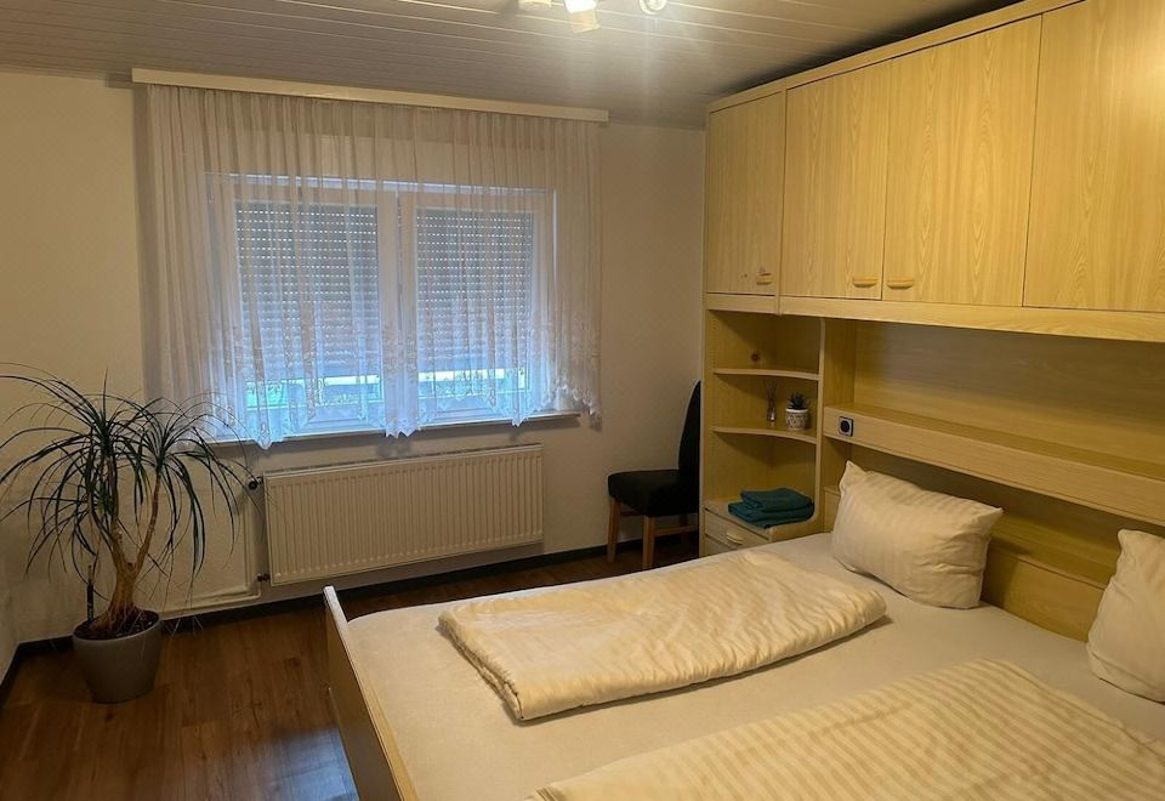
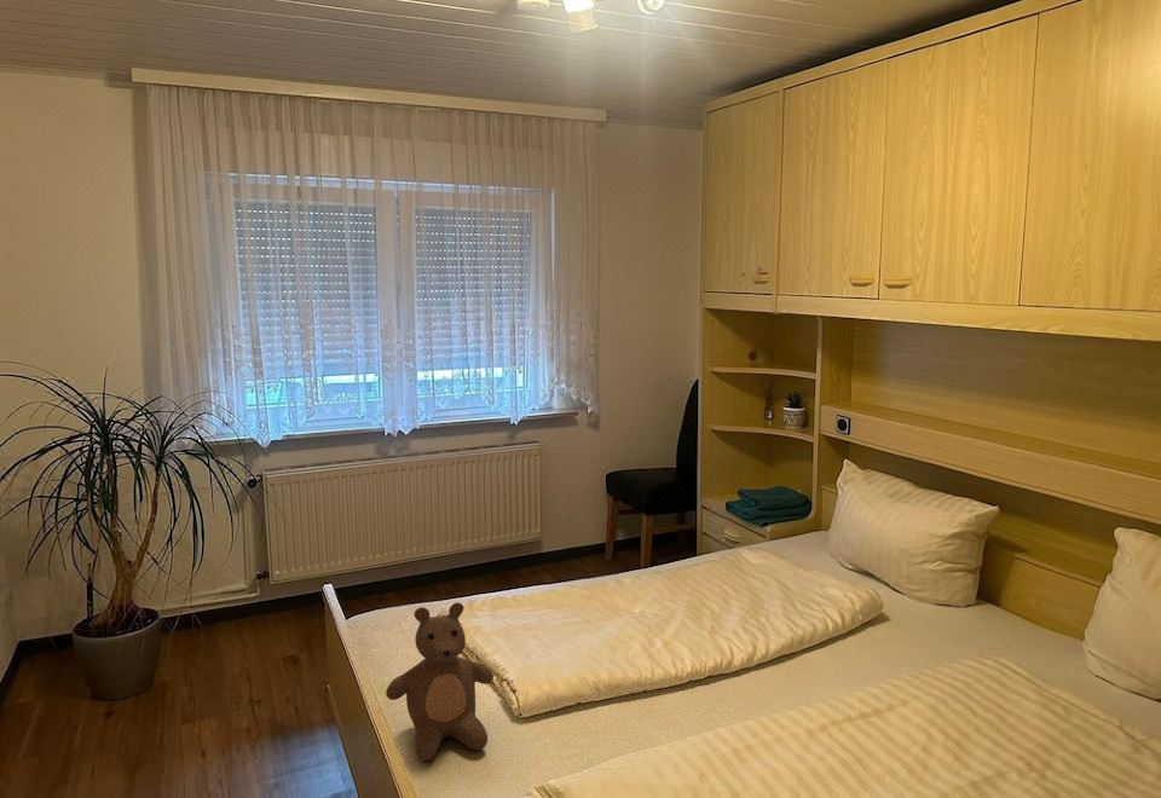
+ teddy bear (444, 675)
